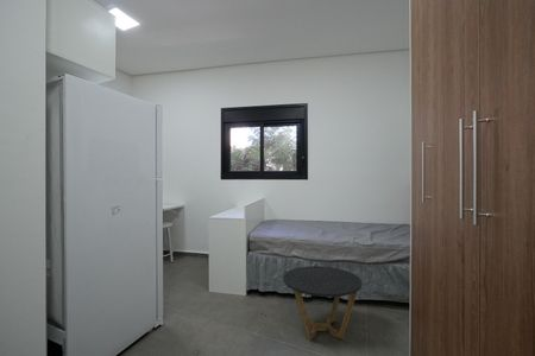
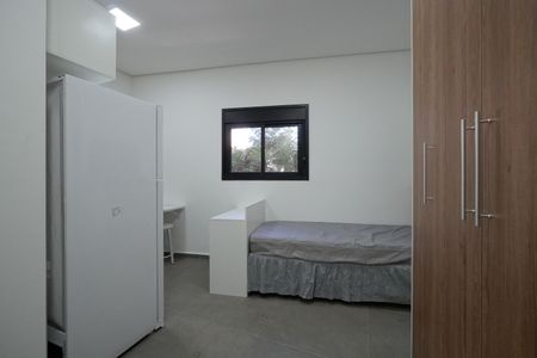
- side table (321, 295)
